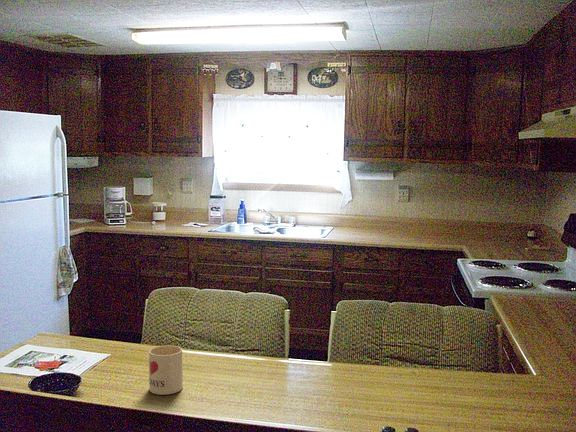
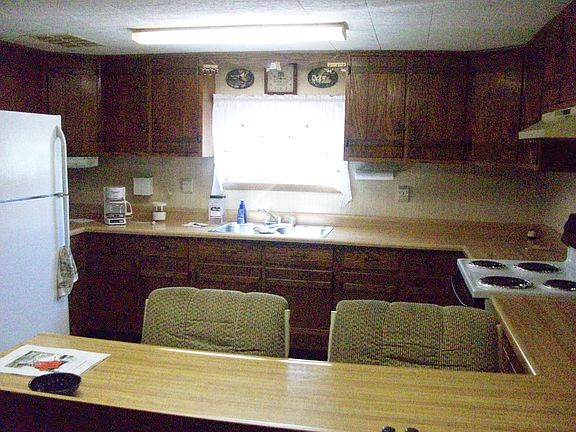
- mug (167, 371)
